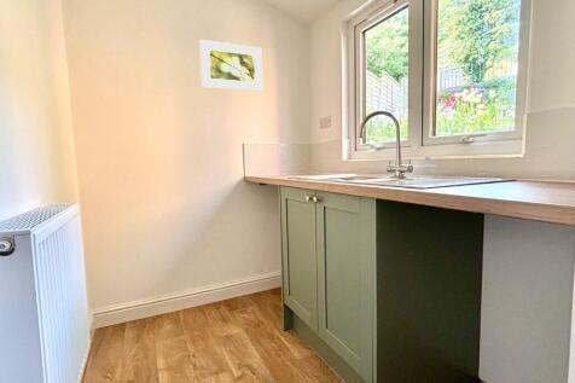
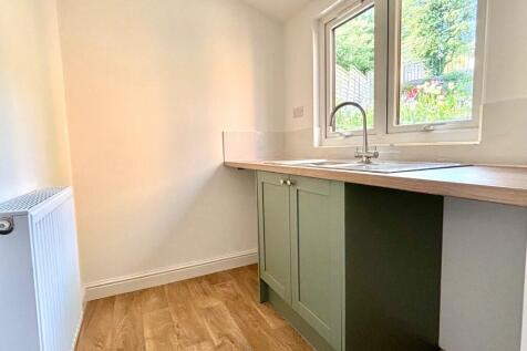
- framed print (232, 66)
